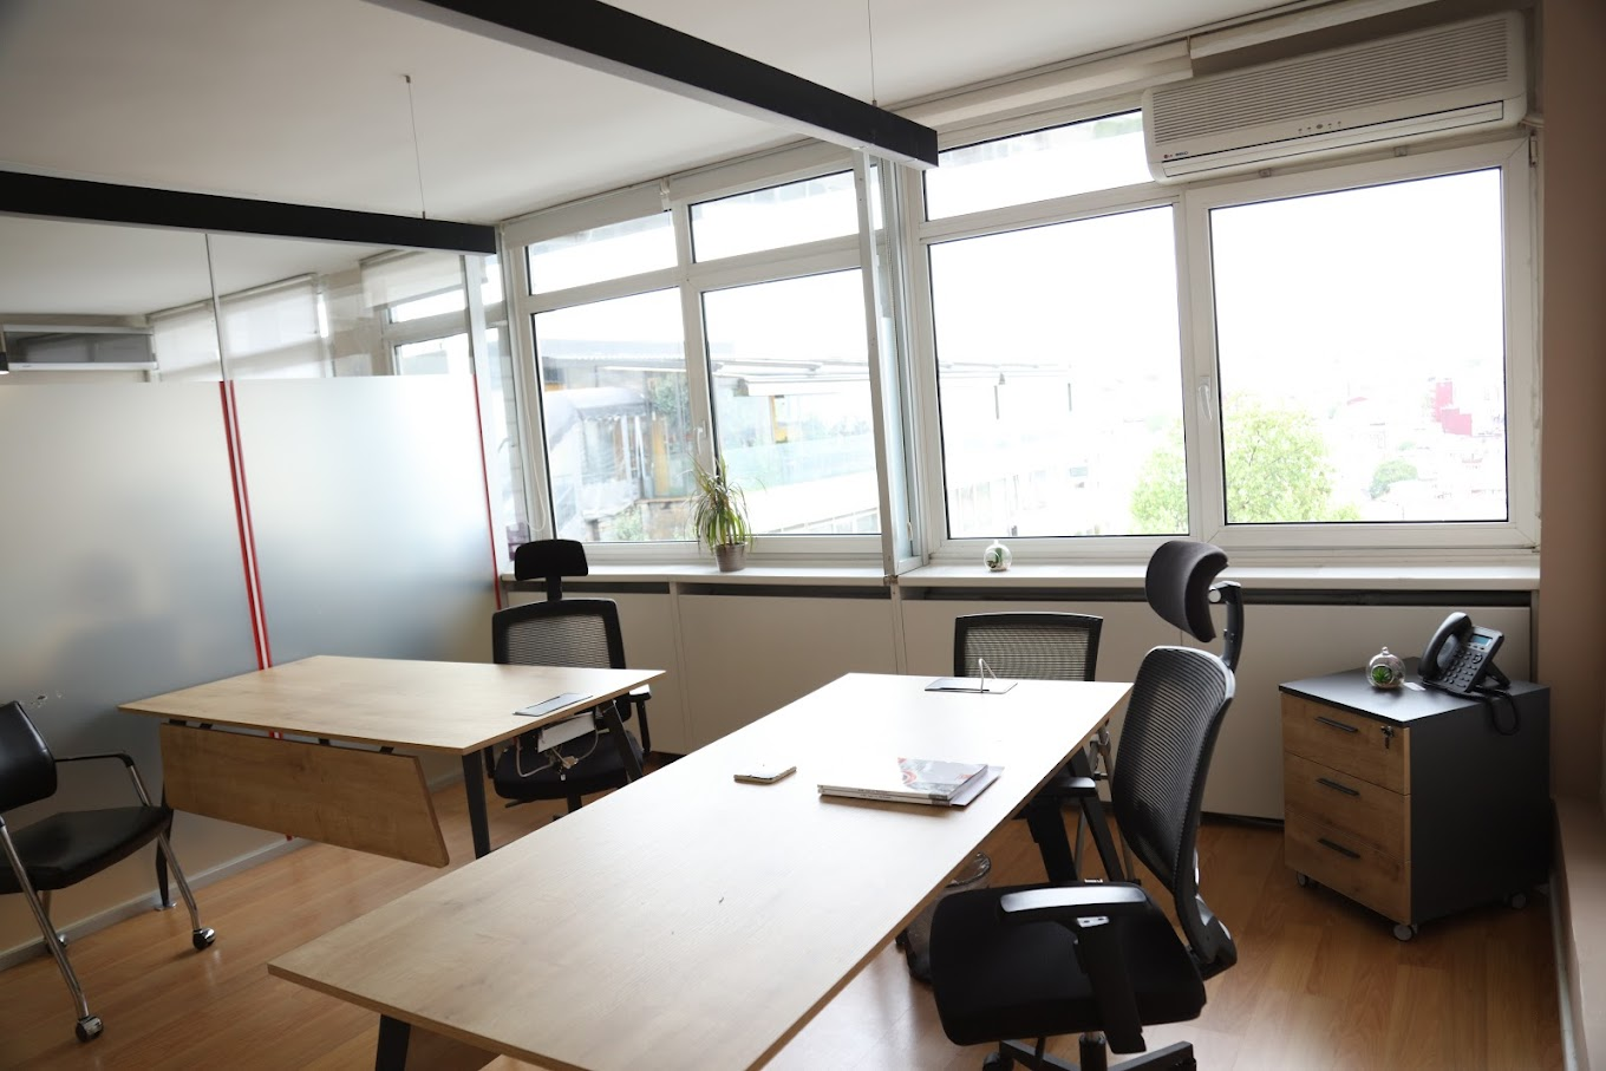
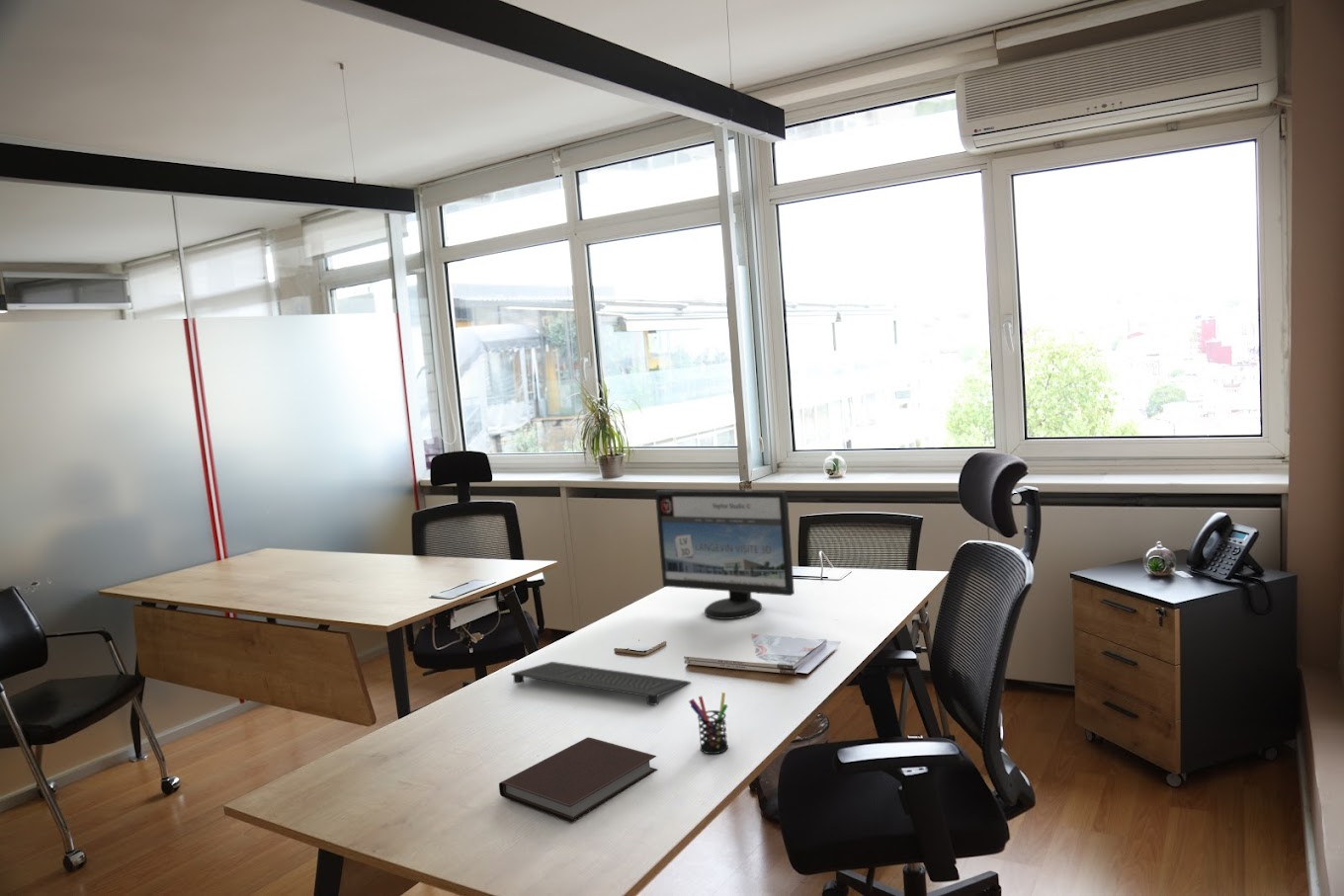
+ notebook (579, 775)
+ pen holder (713, 721)
+ computer monitor (727, 549)
+ keyboard (598, 678)
